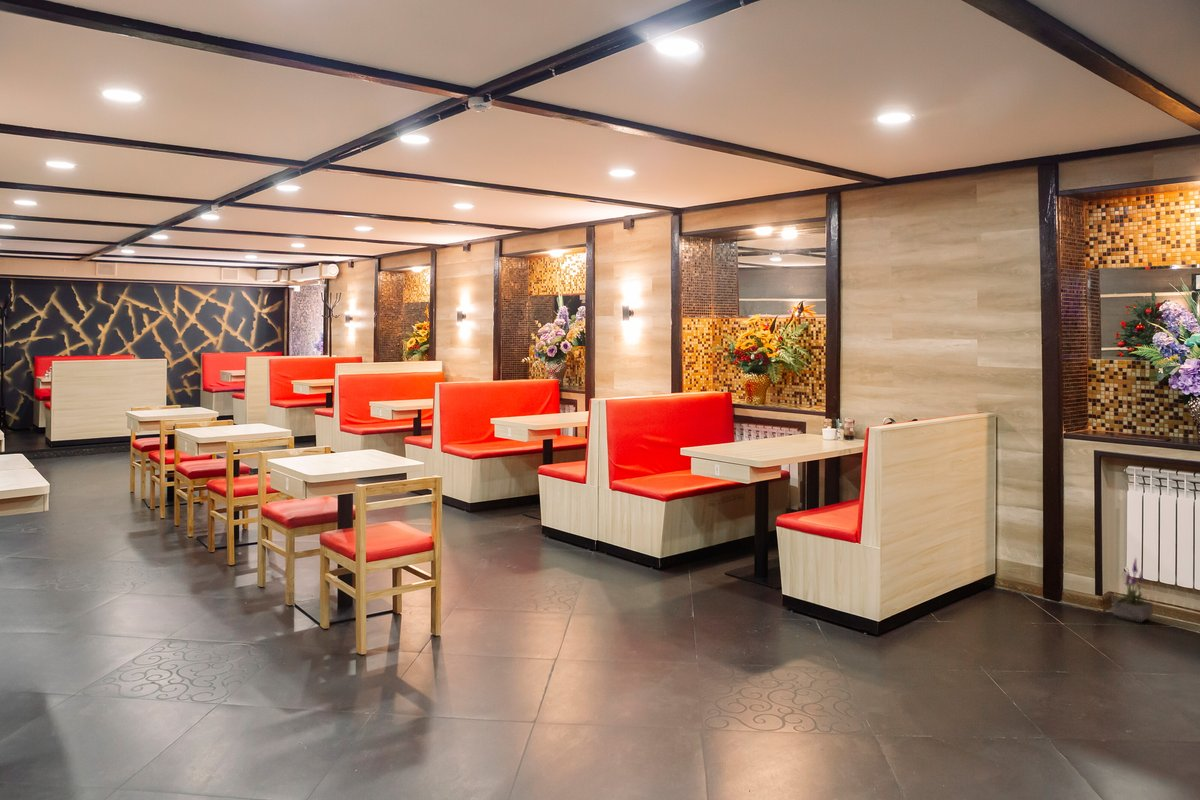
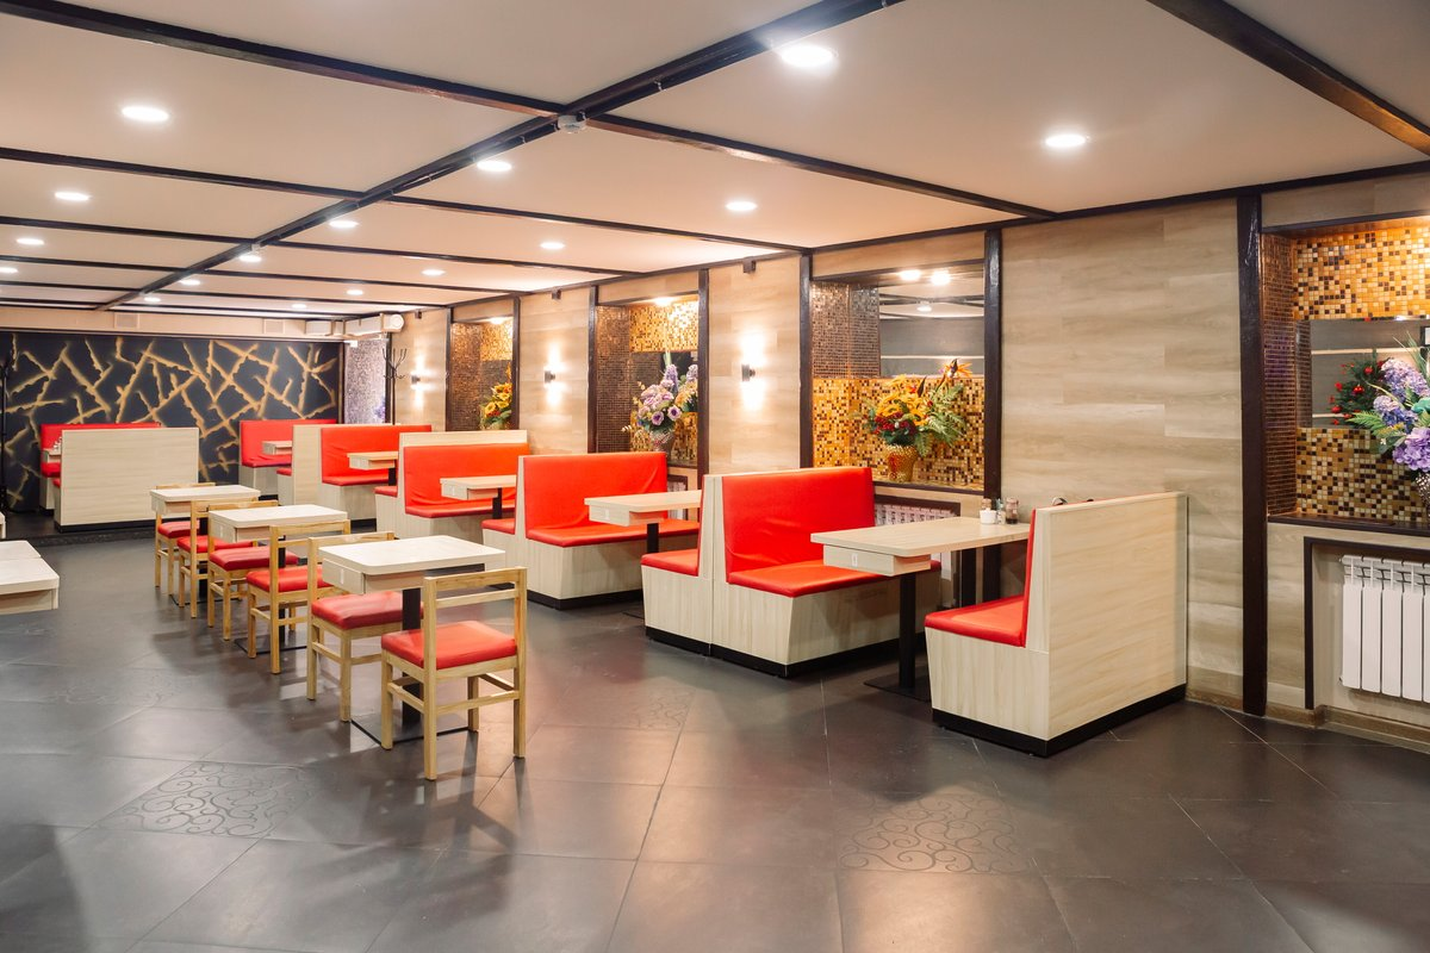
- potted plant (1133, 587)
